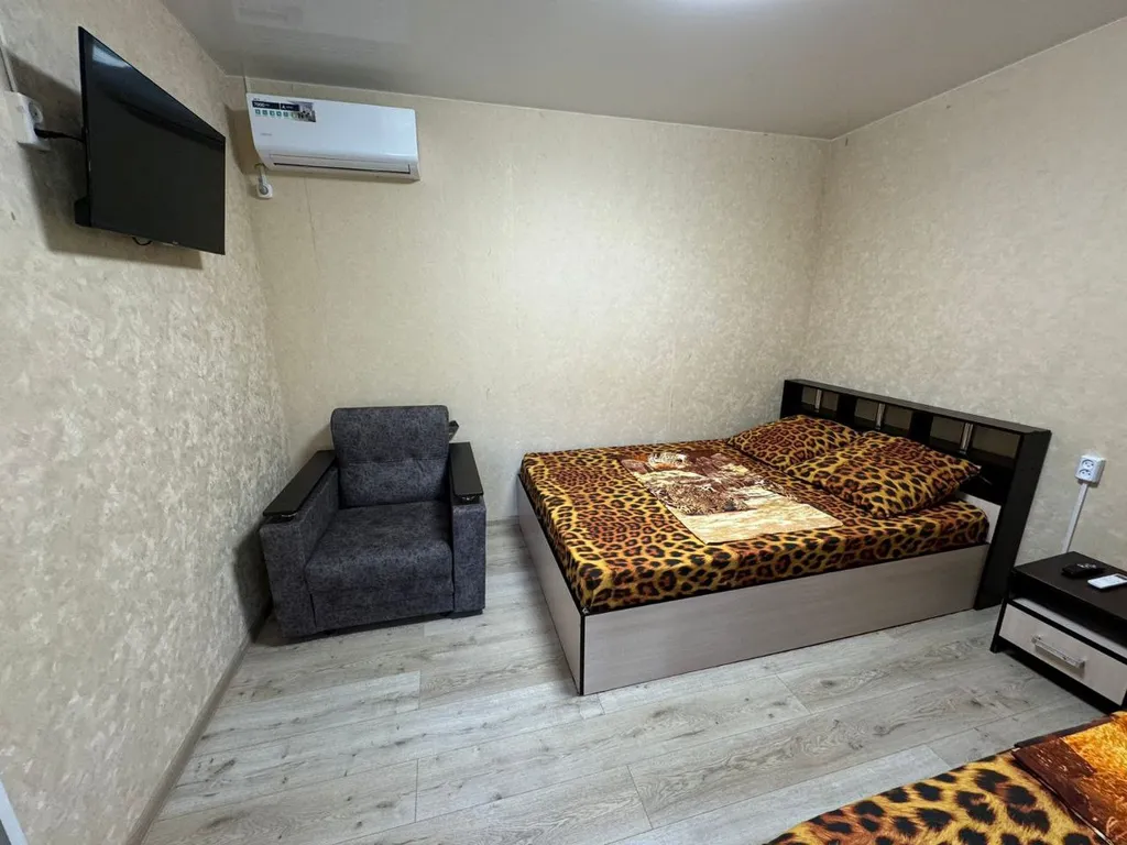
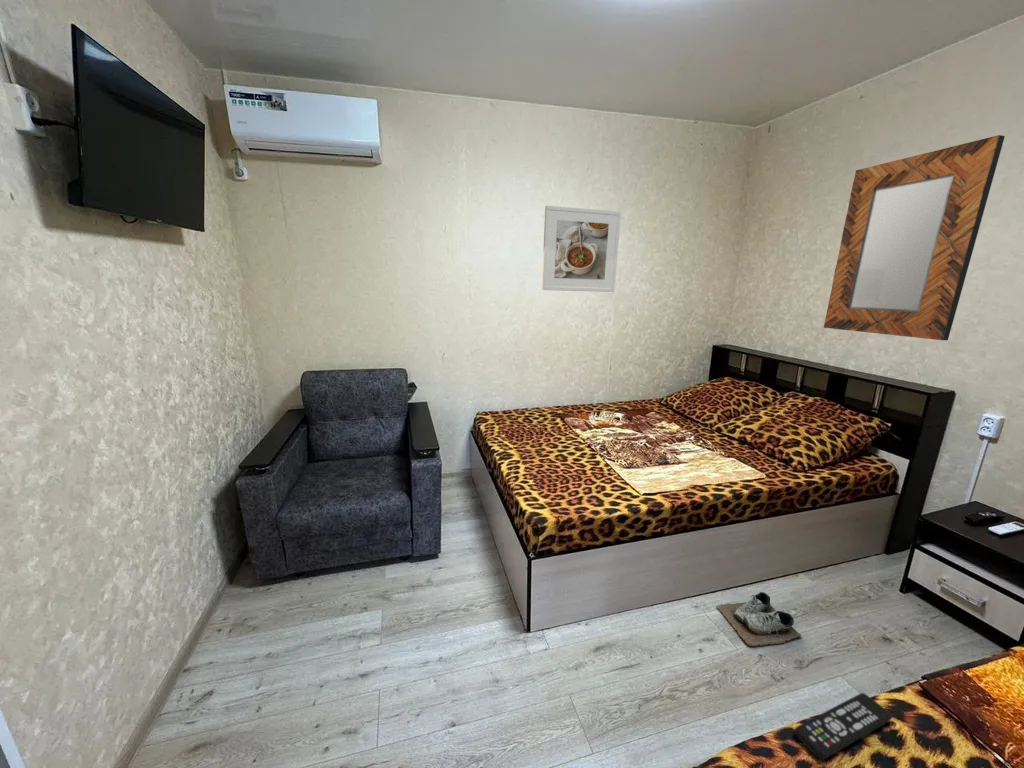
+ home mirror (897, 248)
+ remote control (844, 724)
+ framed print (581, 250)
+ shoe (759, 611)
